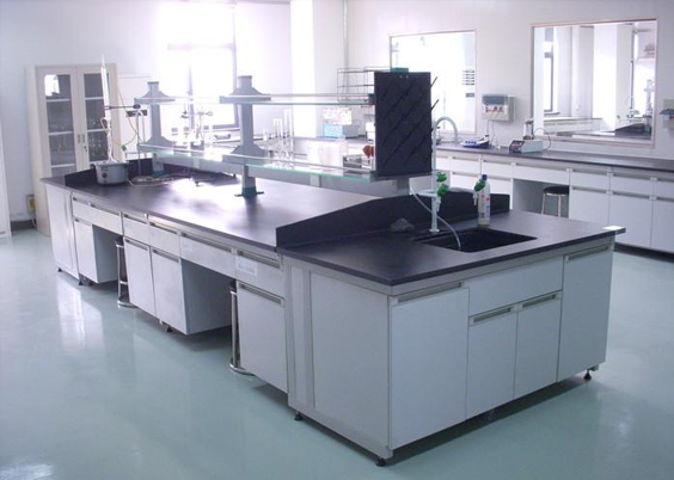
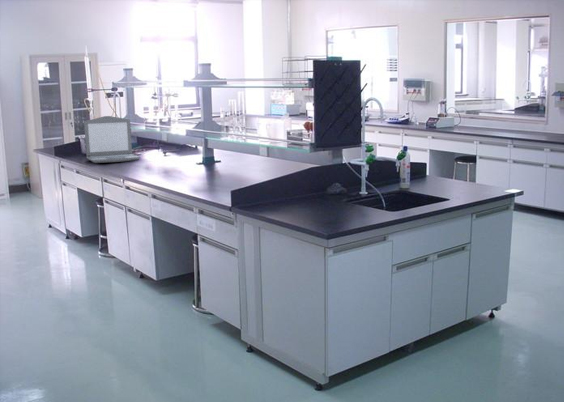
+ laptop (112, 138)
